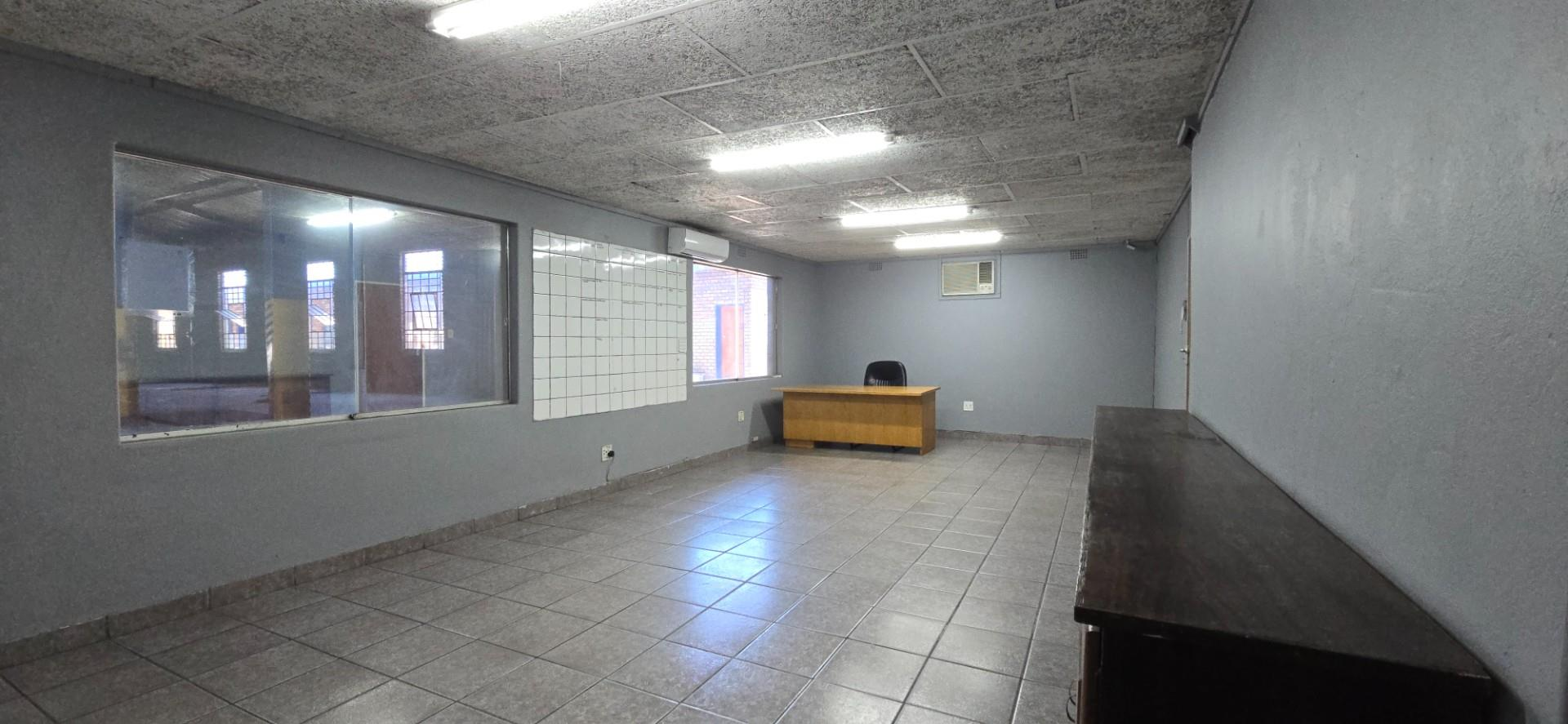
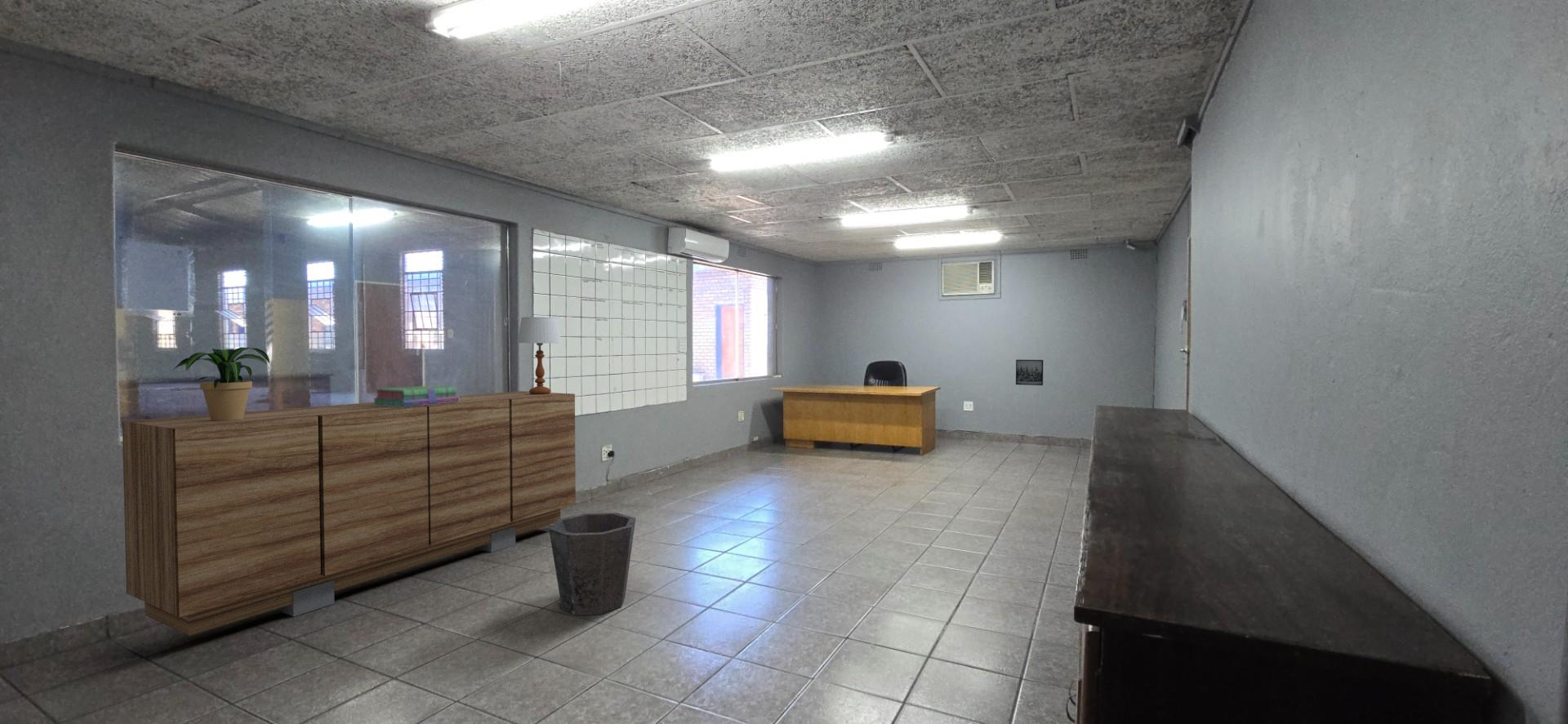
+ wall art (1029, 372)
+ potted plant (227, 383)
+ stack of books (416, 395)
+ waste bin (594, 562)
+ sideboard (399, 486)
+ table lamp (540, 355)
